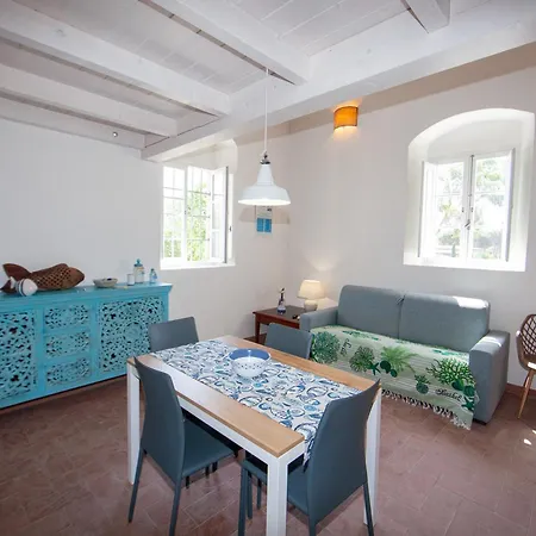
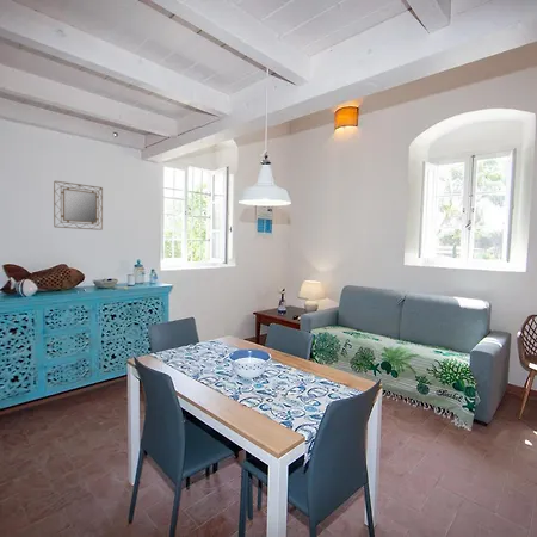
+ home mirror (79, 205)
